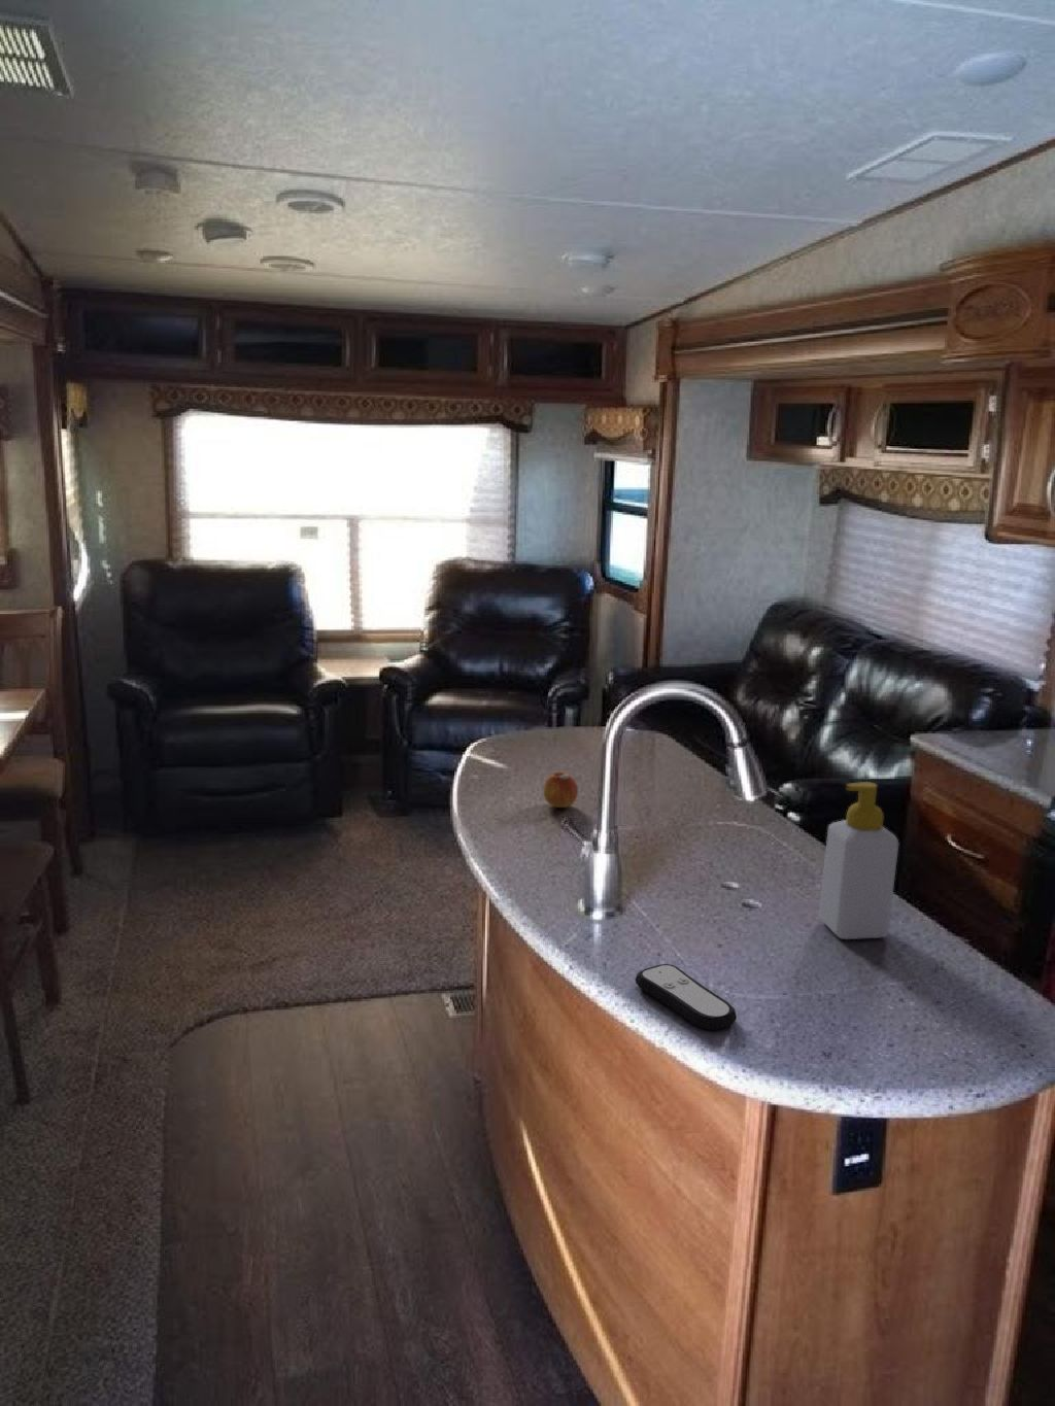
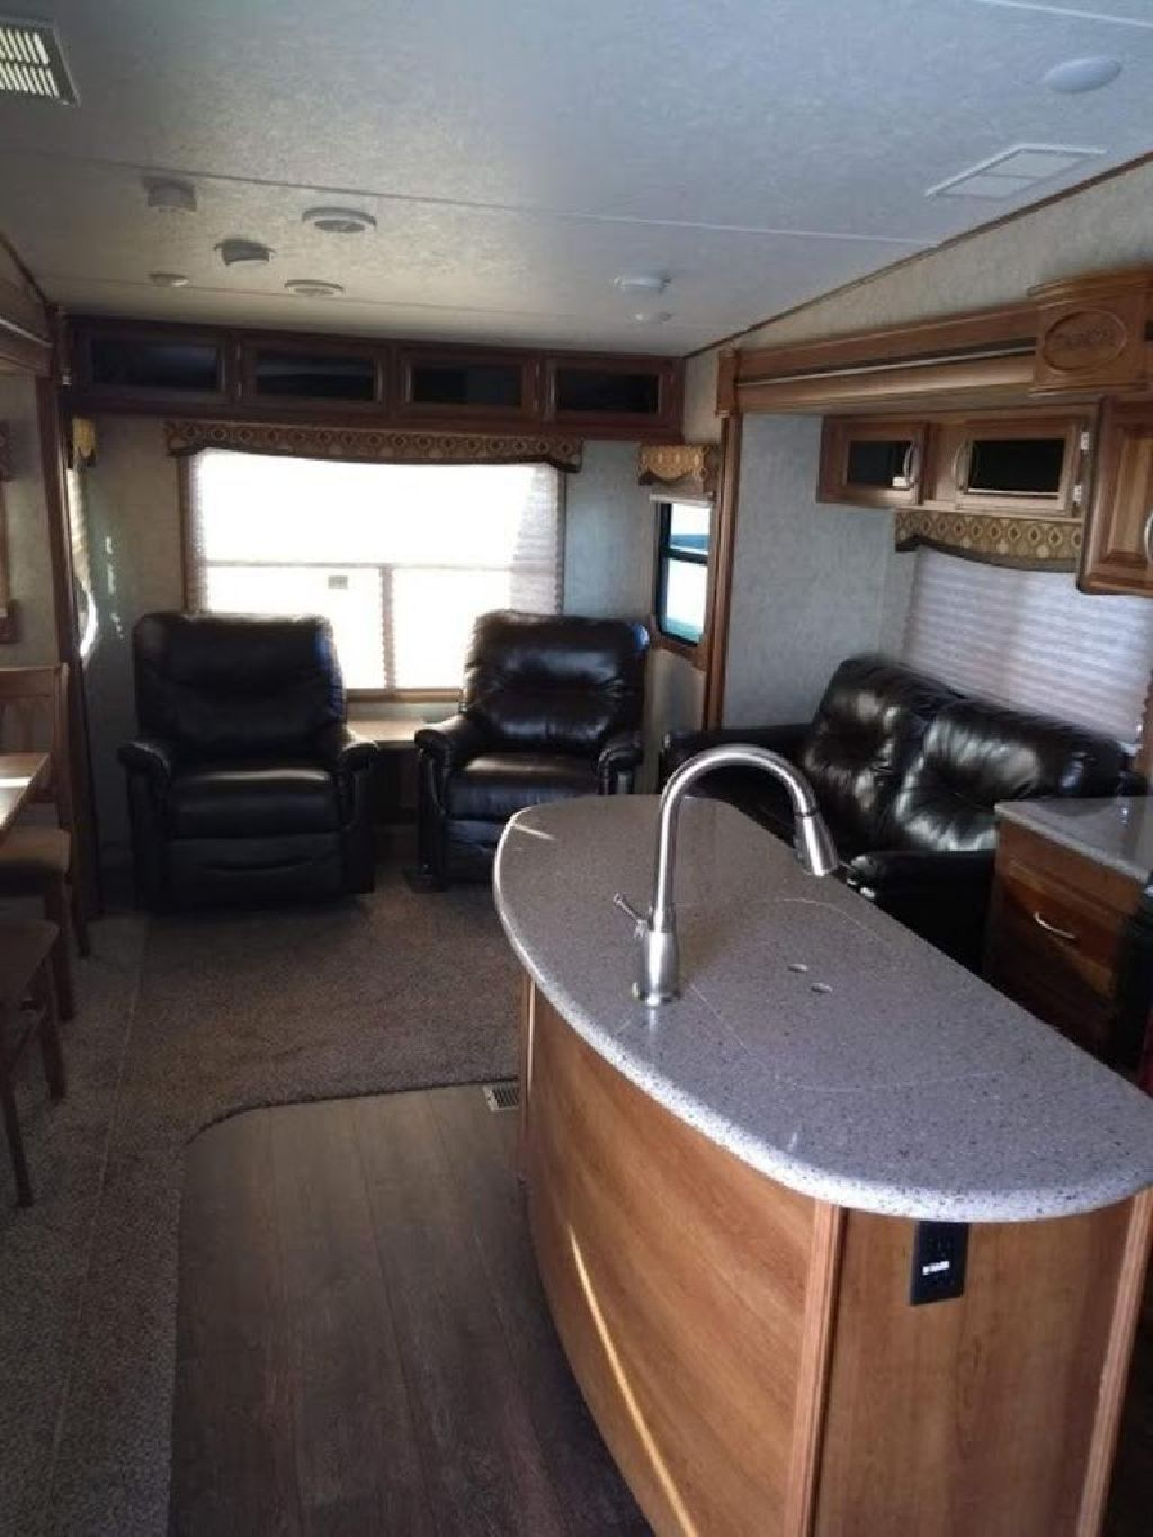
- apple (561, 789)
- remote control (686, 995)
- soap bottle (860, 856)
